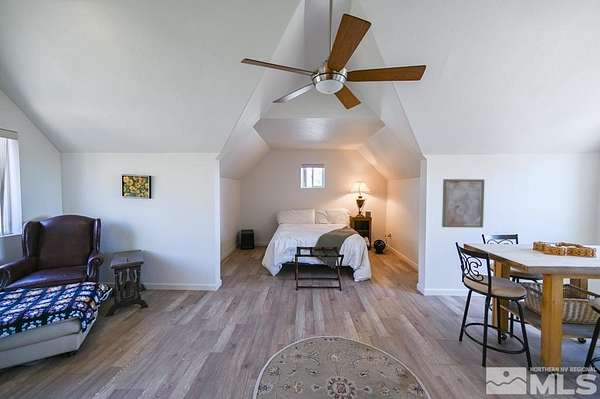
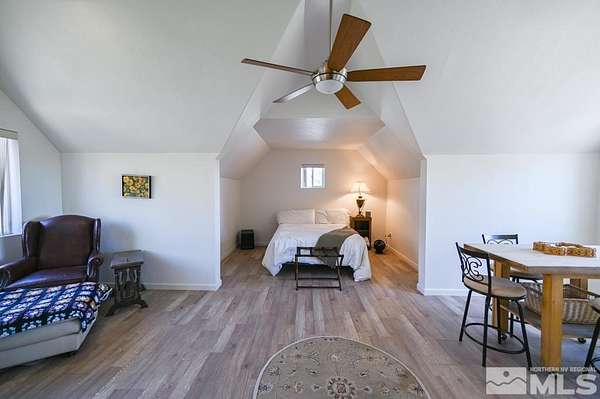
- wall art (463, 203)
